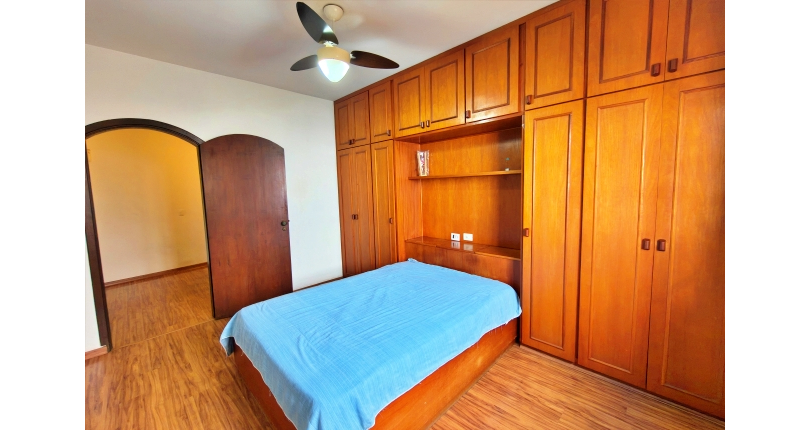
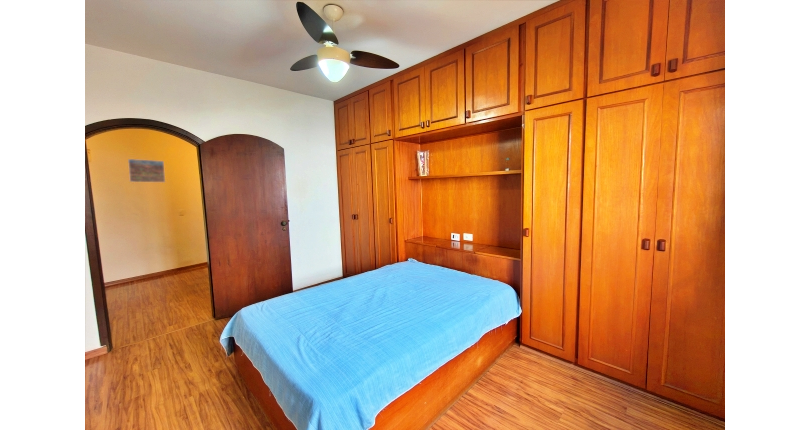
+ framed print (147, 171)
